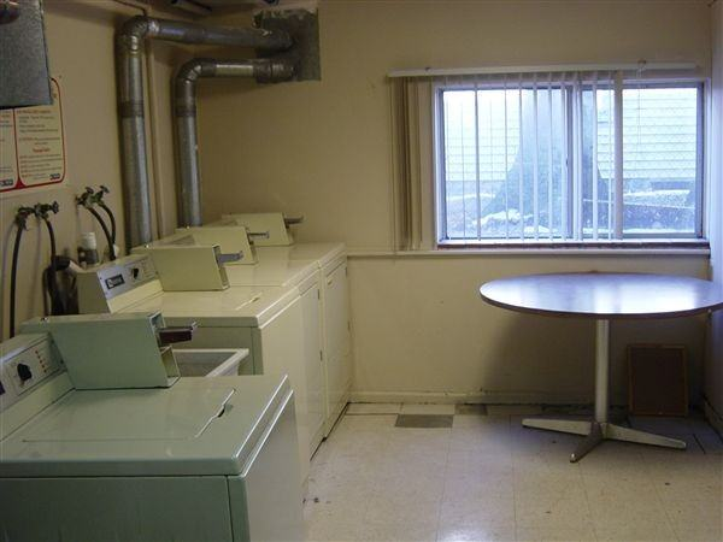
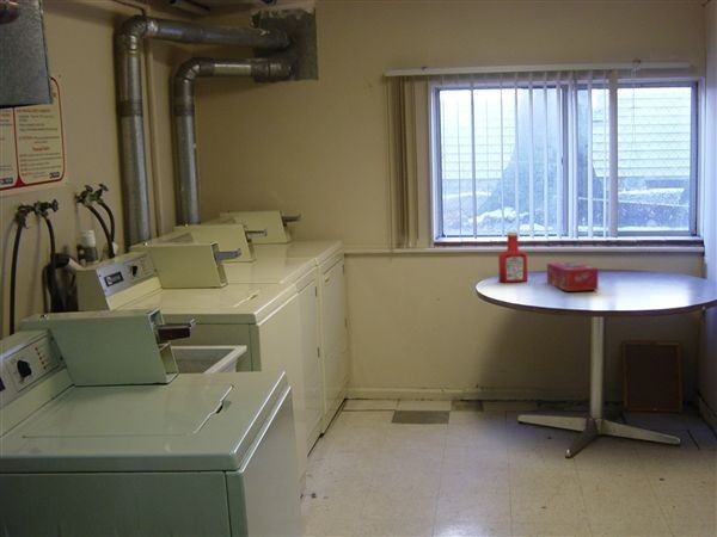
+ tissue box (571, 276)
+ soap bottle (513, 255)
